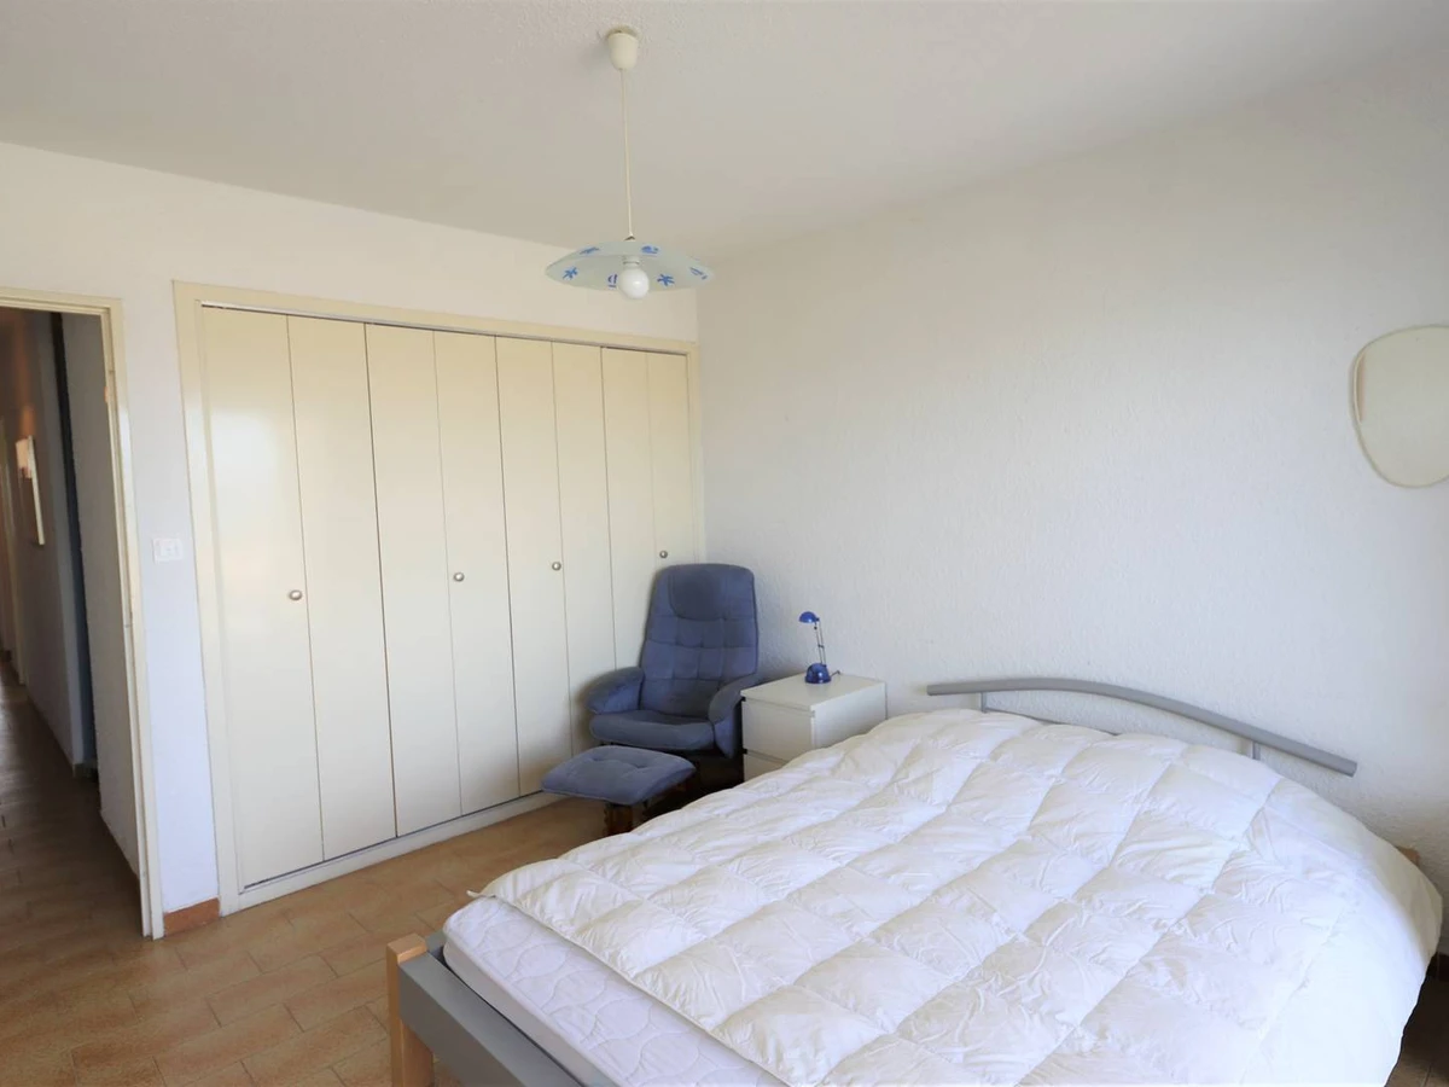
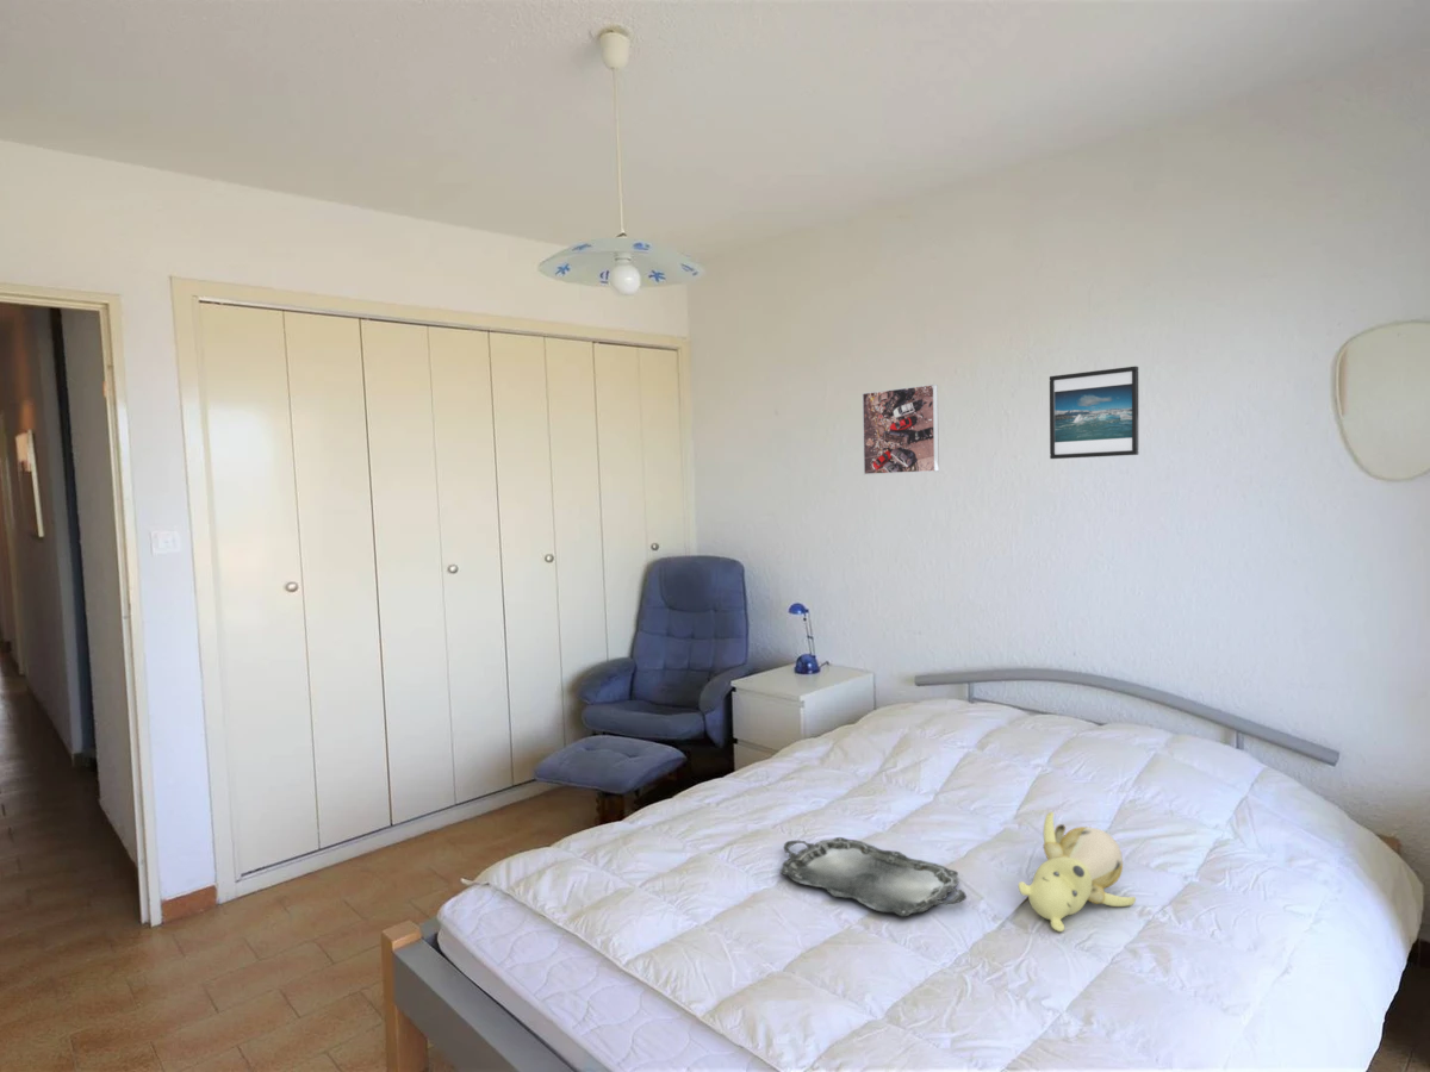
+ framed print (899, 431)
+ serving tray (868, 873)
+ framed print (1092, 413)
+ teddy bear (1076, 862)
